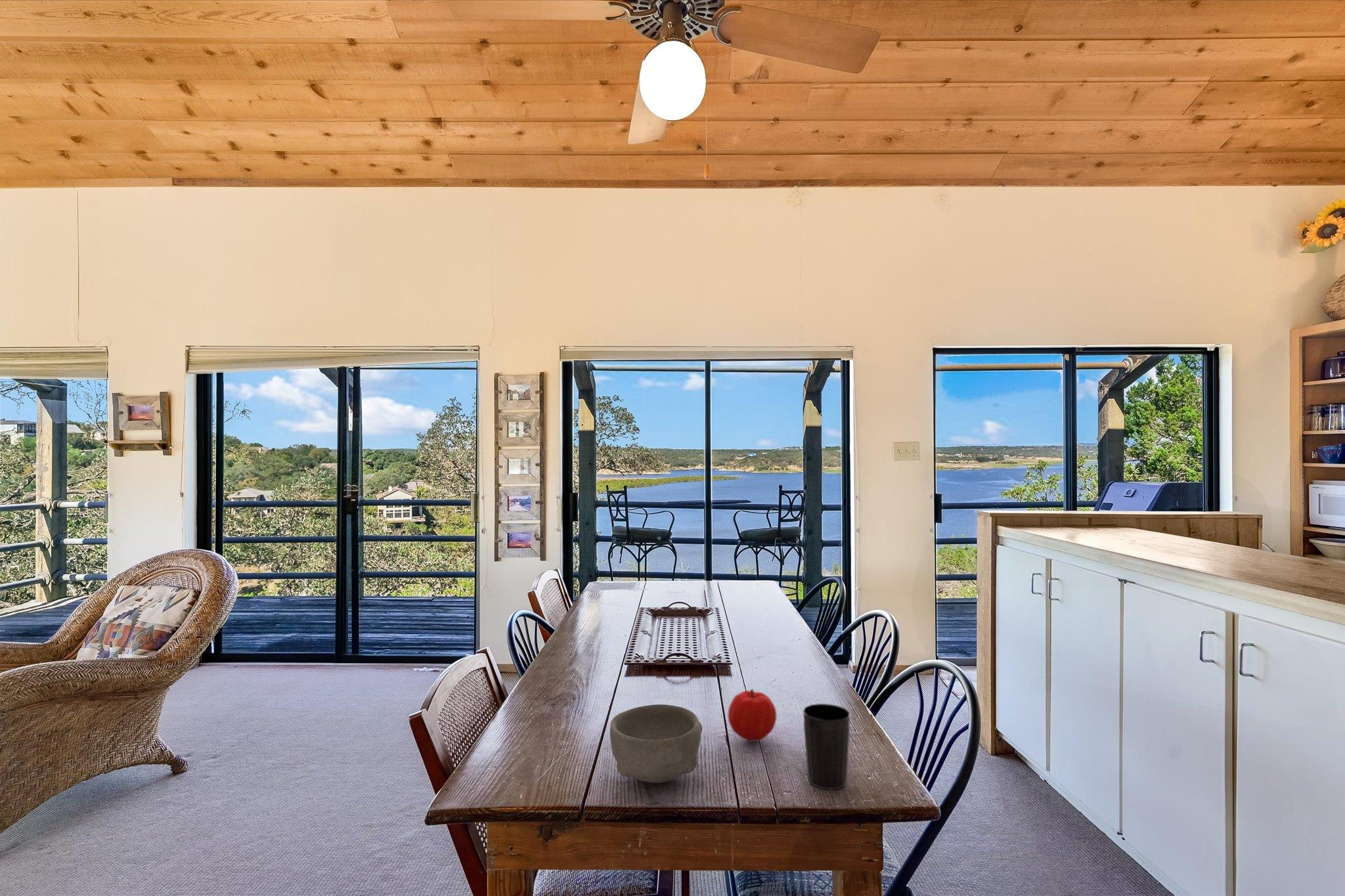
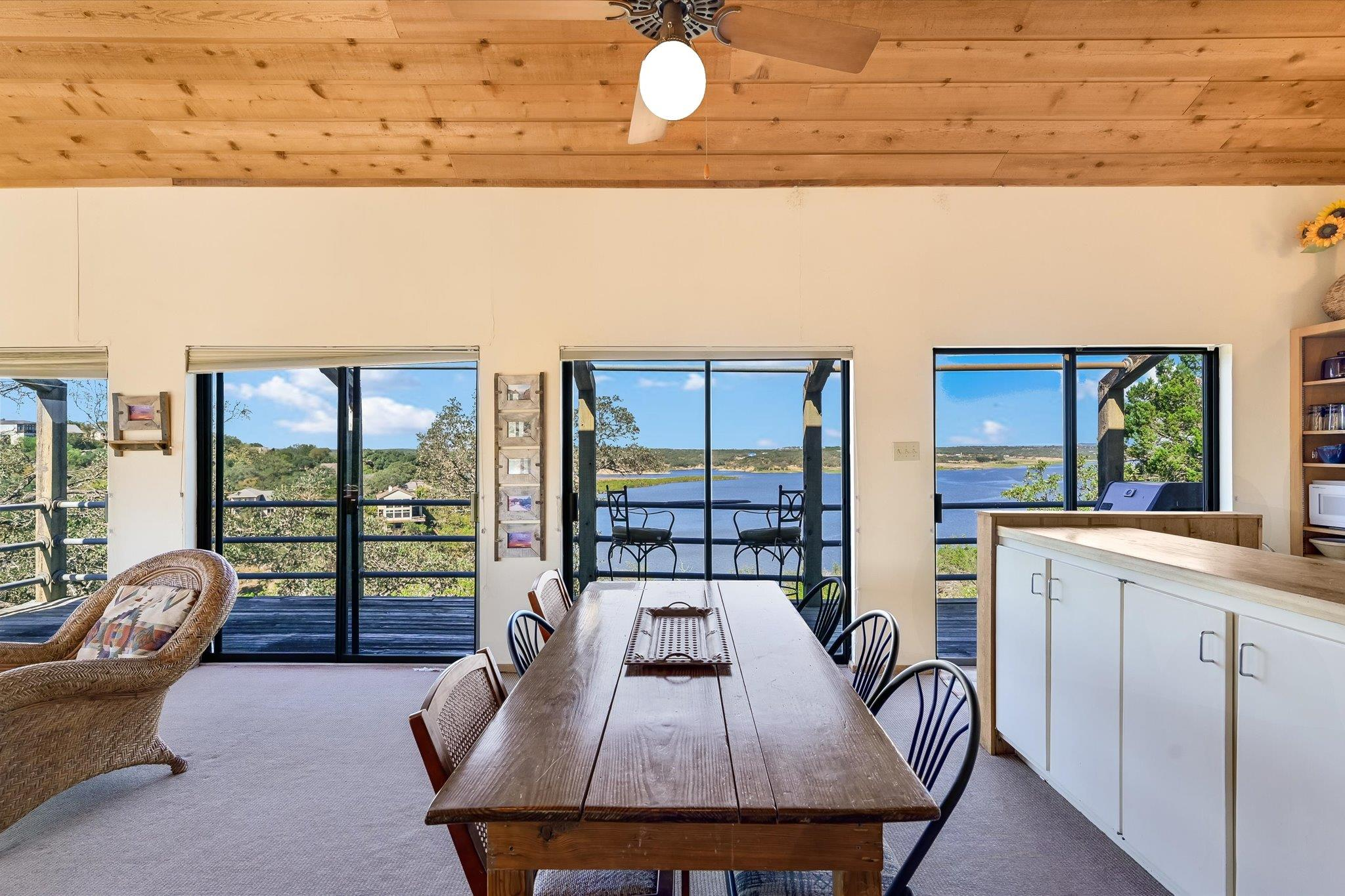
- bowl (657, 747)
- fruit (752, 714)
- cup (826, 746)
